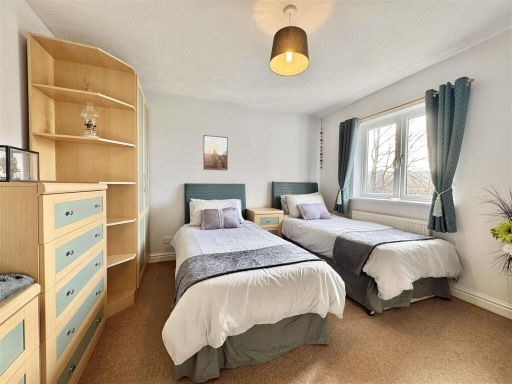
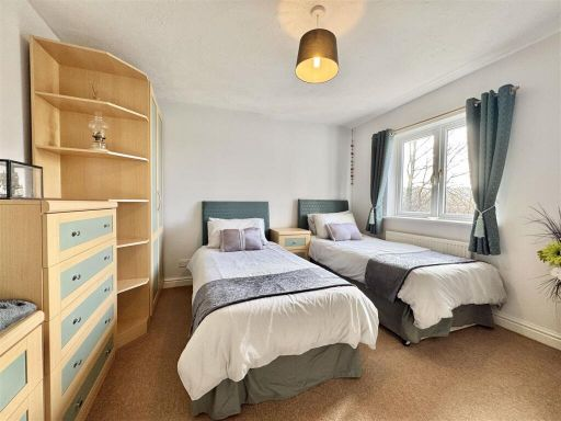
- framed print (215, 153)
